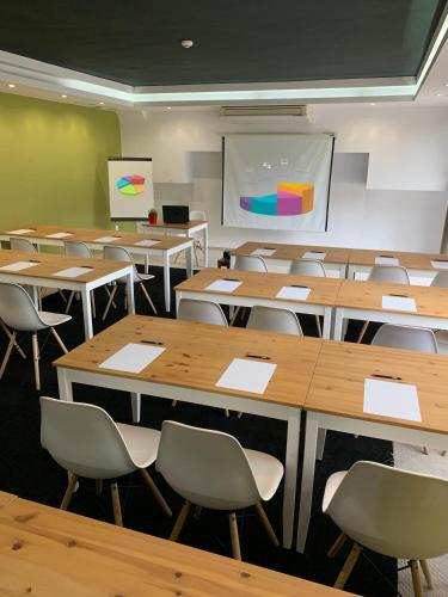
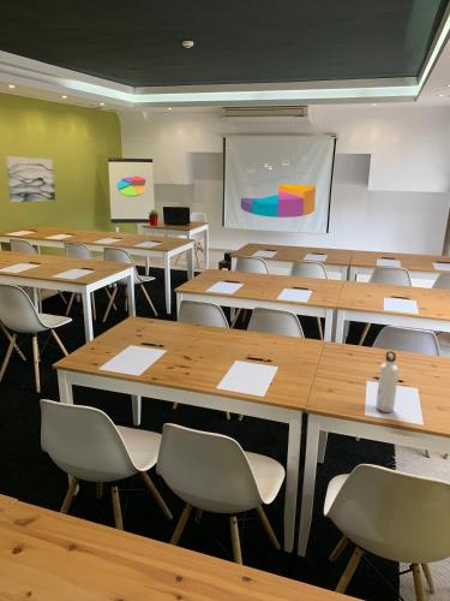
+ wall art (31, 179)
+ water bottle (388, 380)
